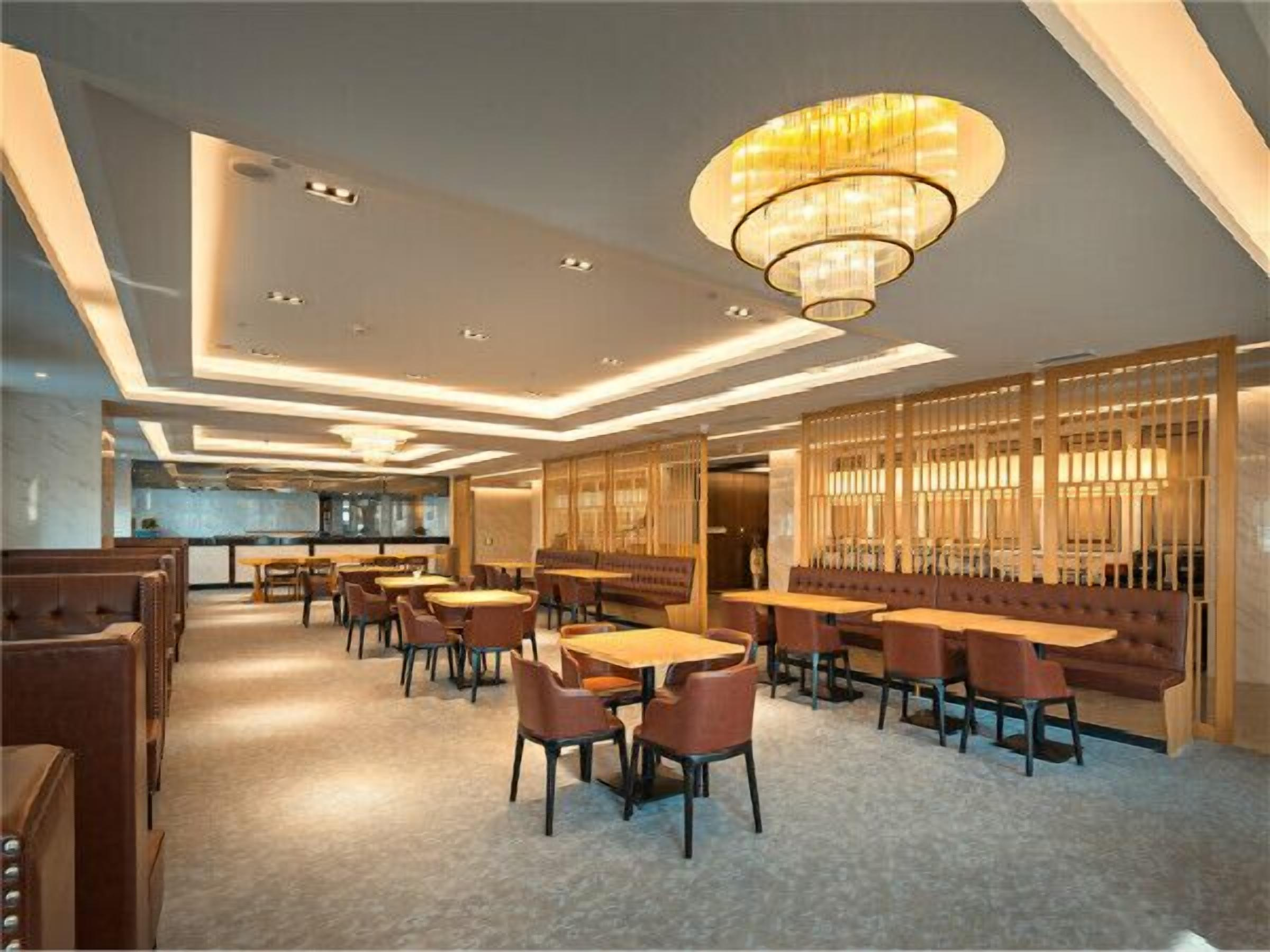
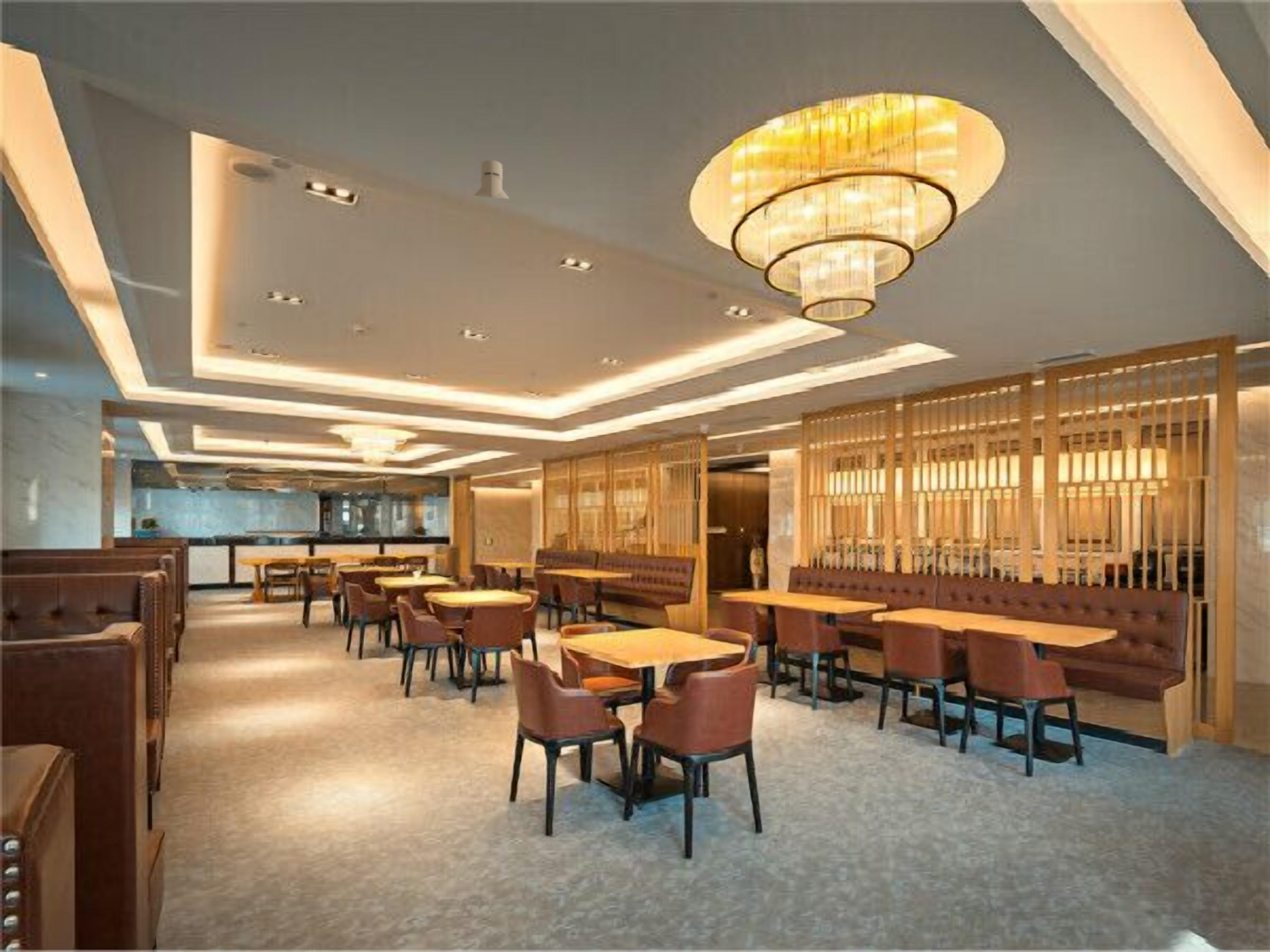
+ knight helmet (492, 184)
